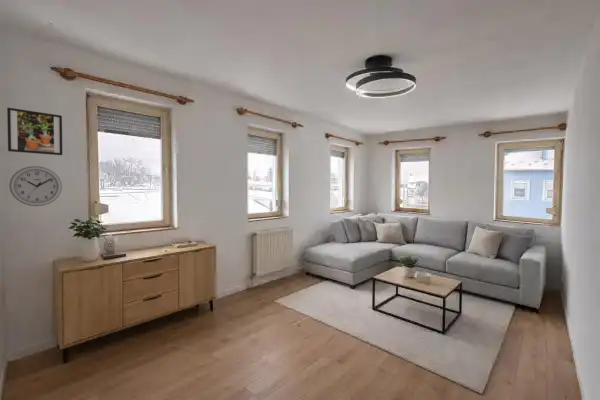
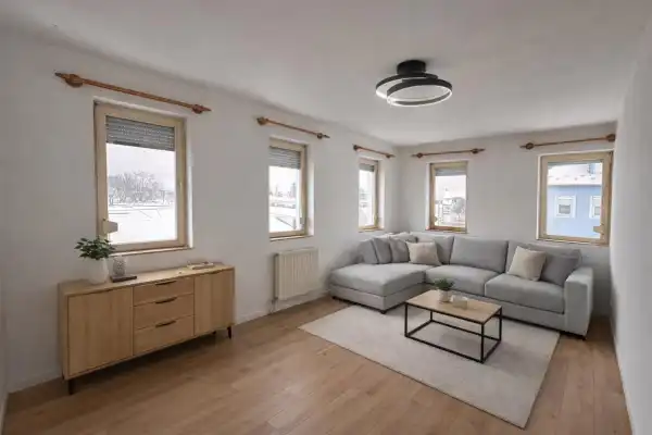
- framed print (36, 132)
- wall clock (37, 186)
